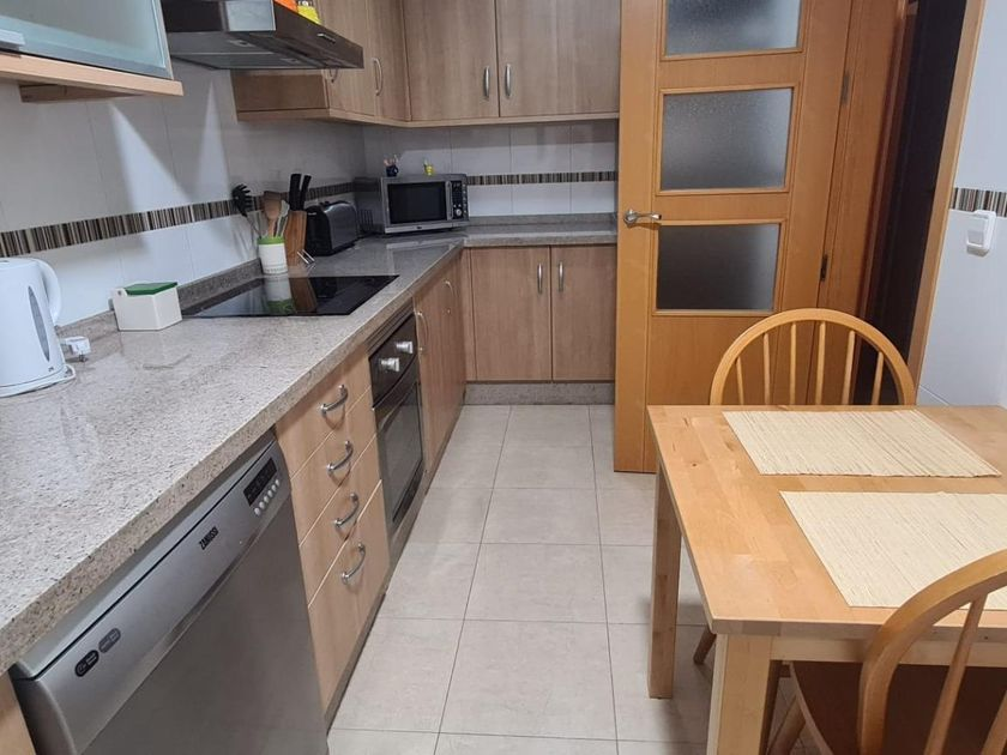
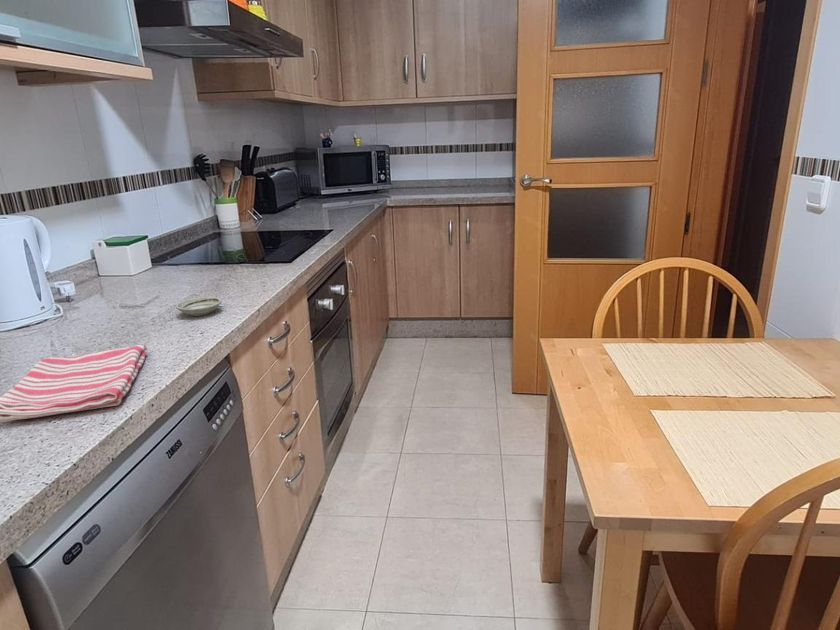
+ dish towel (78, 375)
+ saucer (199, 307)
